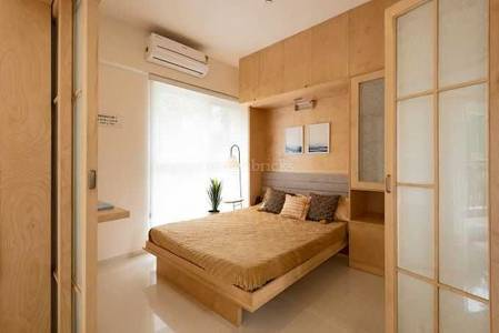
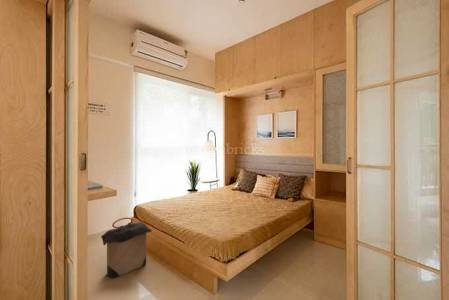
+ laundry hamper (127, 241)
